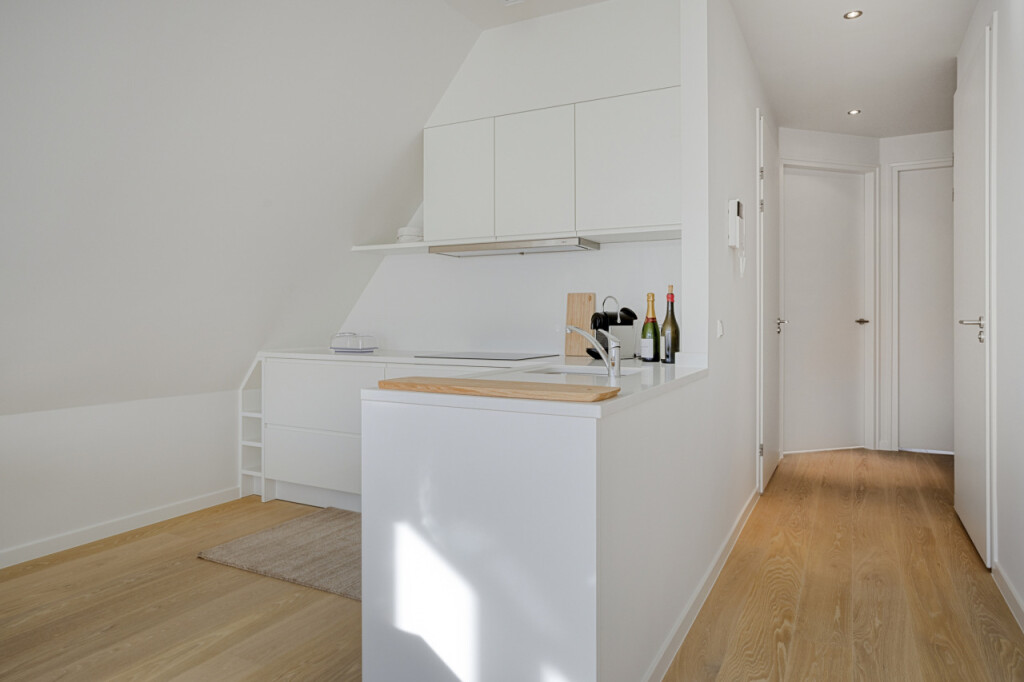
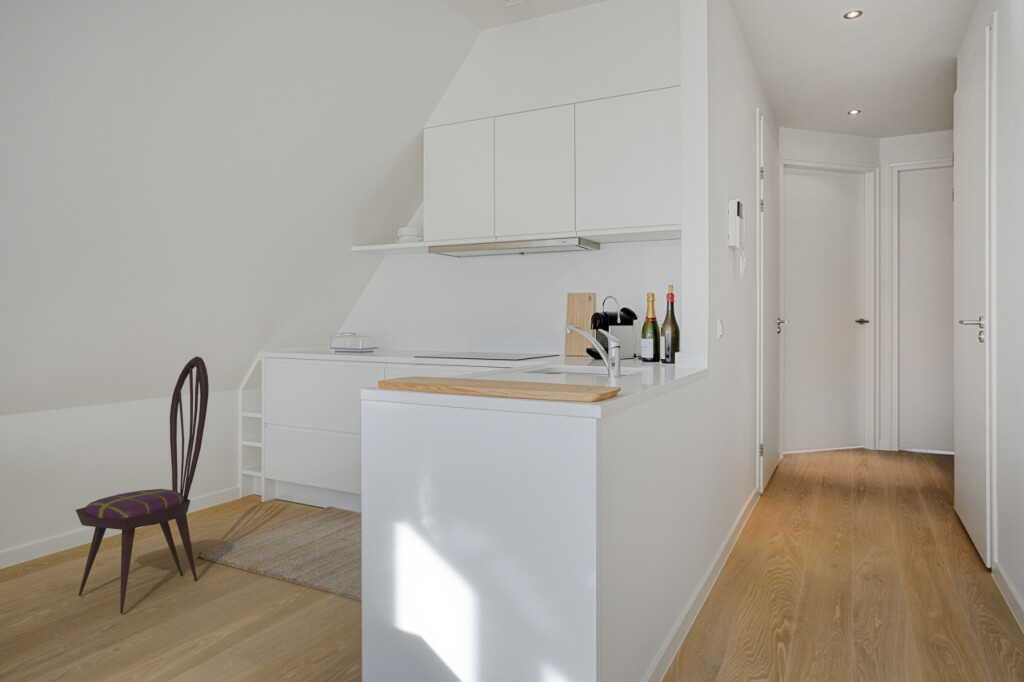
+ dining chair (153, 489)
